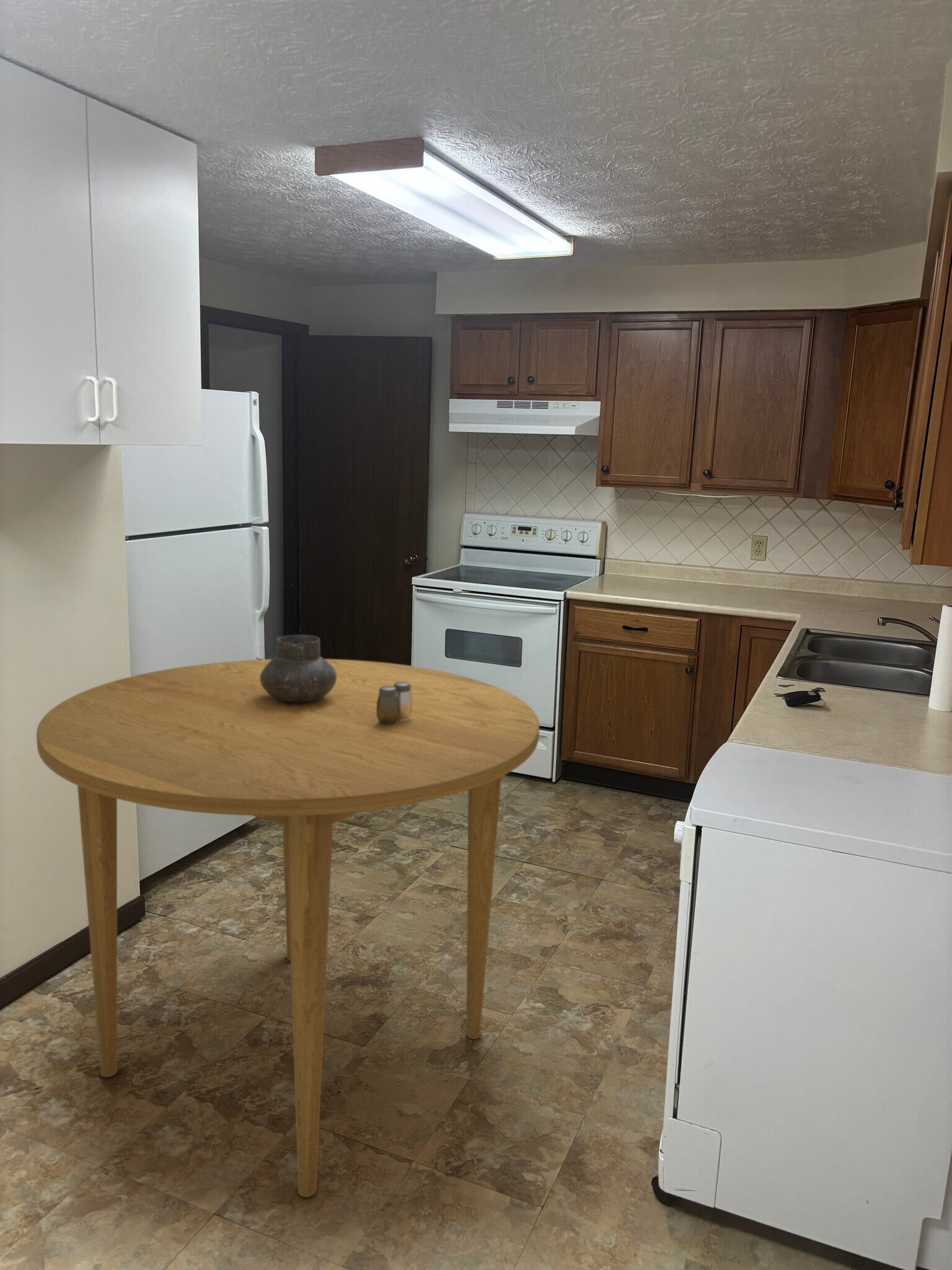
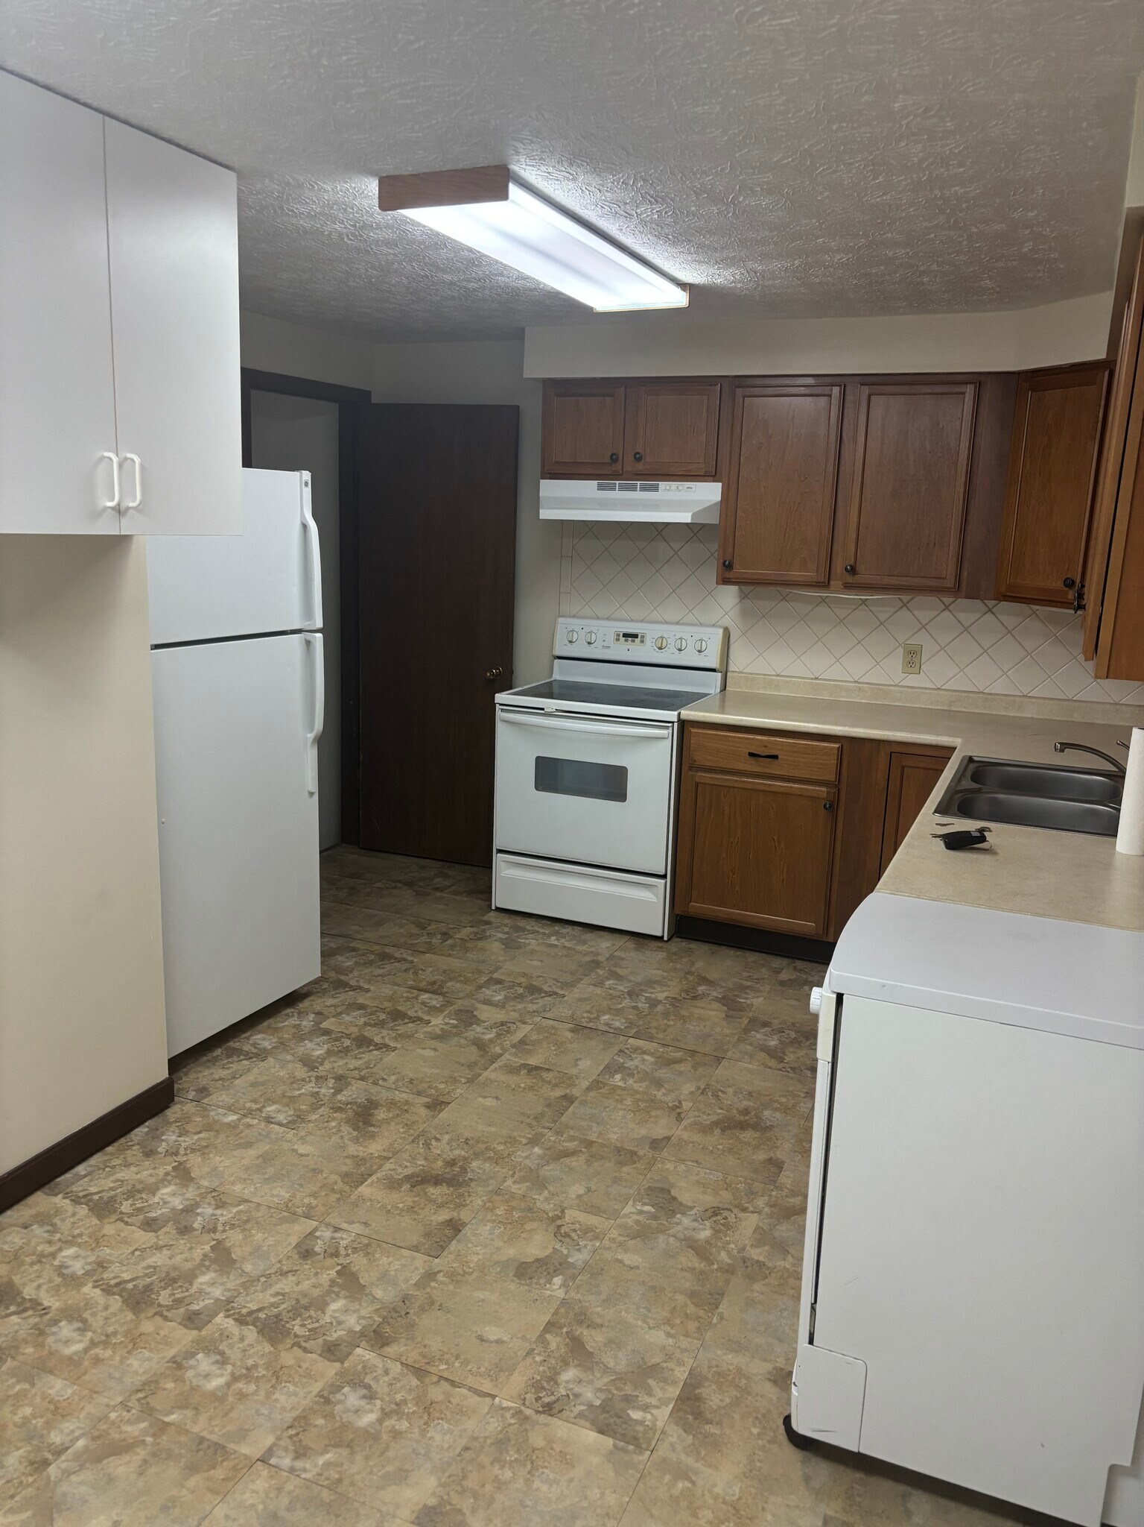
- vase (298, 667)
- dining table (299, 889)
- salt and pepper shaker (394, 702)
